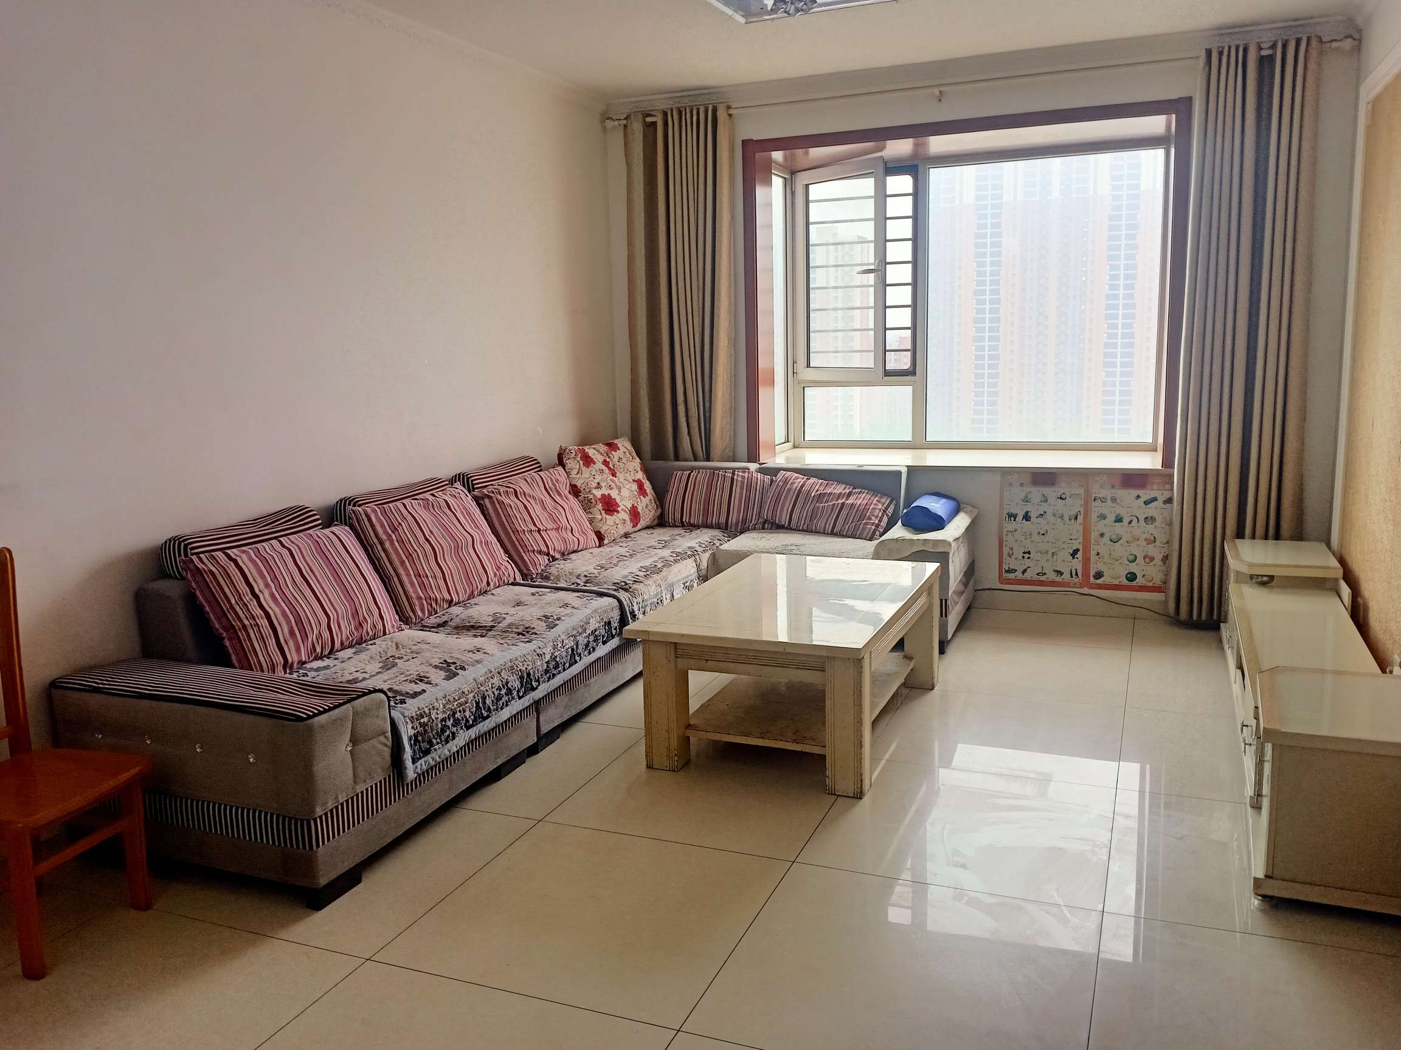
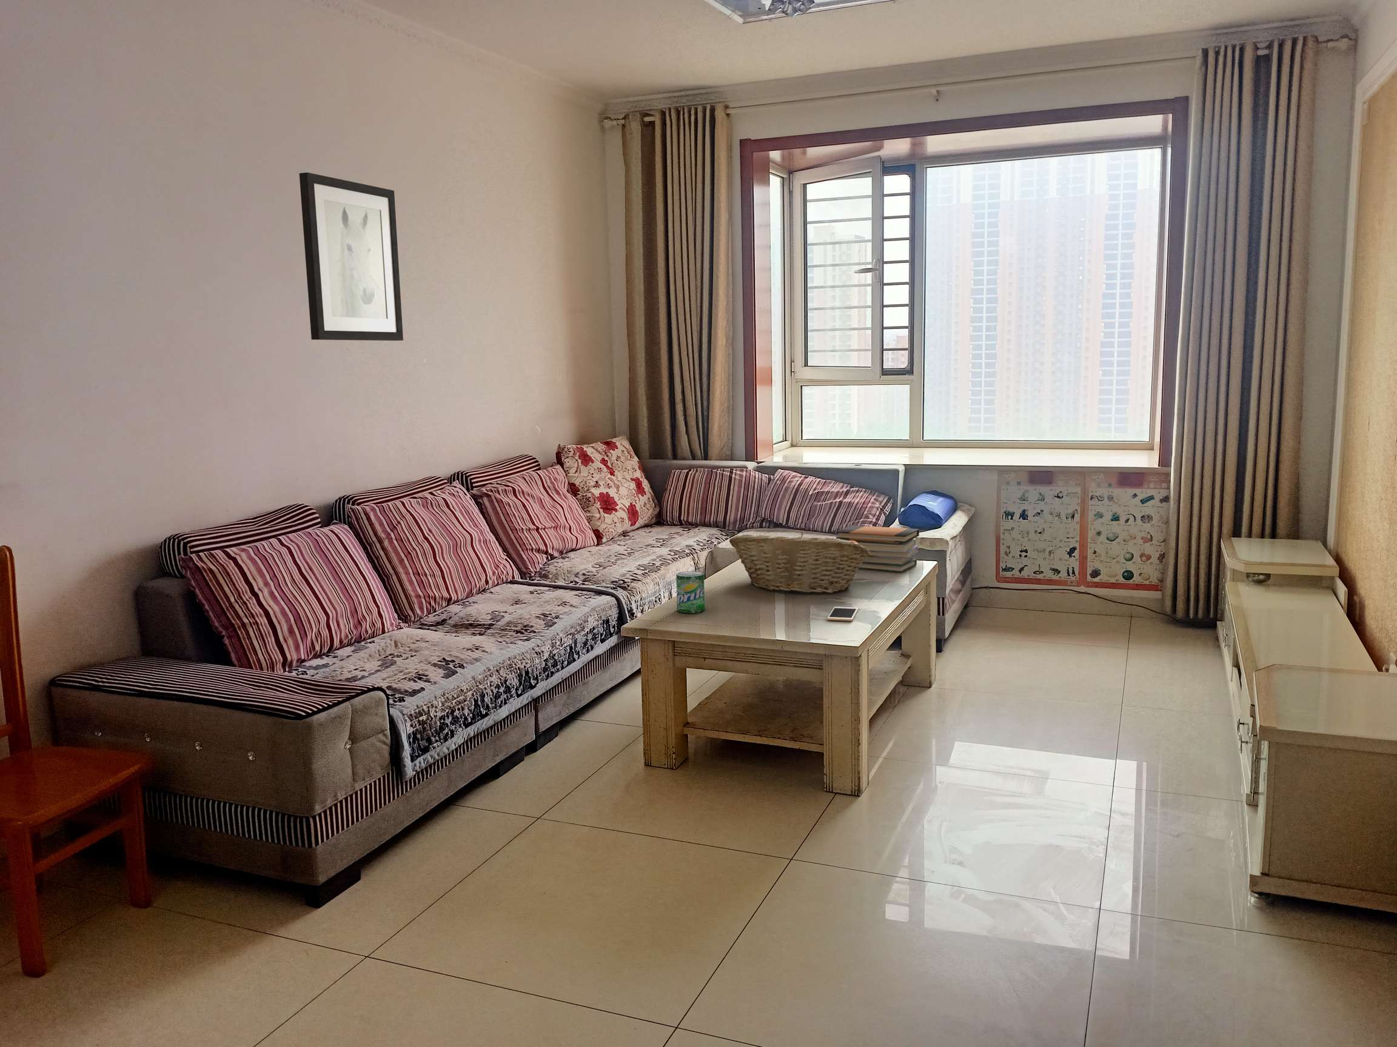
+ beverage can (690, 592)
+ book stack (878, 548)
+ wall art (354, 262)
+ fruit basket (799, 558)
+ cell phone (843, 614)
